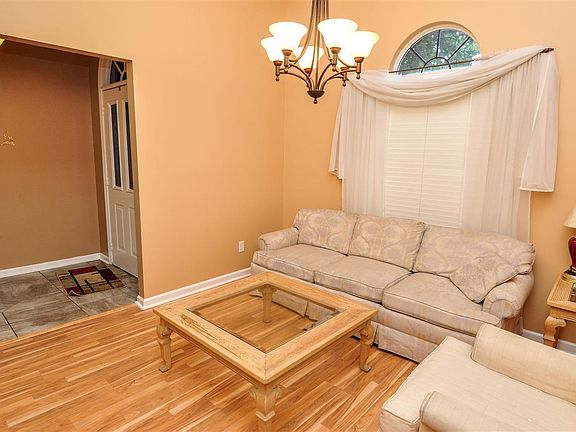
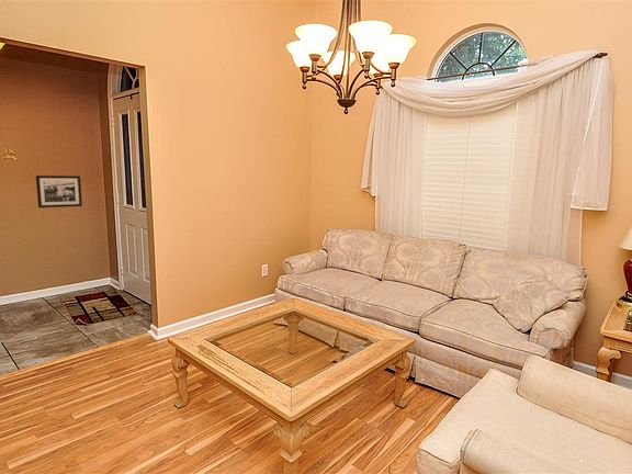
+ picture frame (59, 191)
